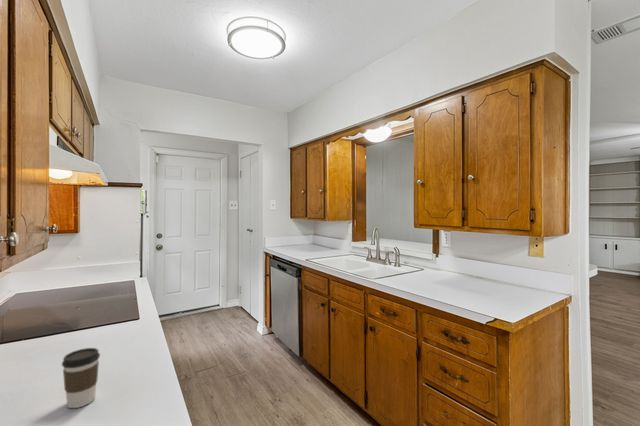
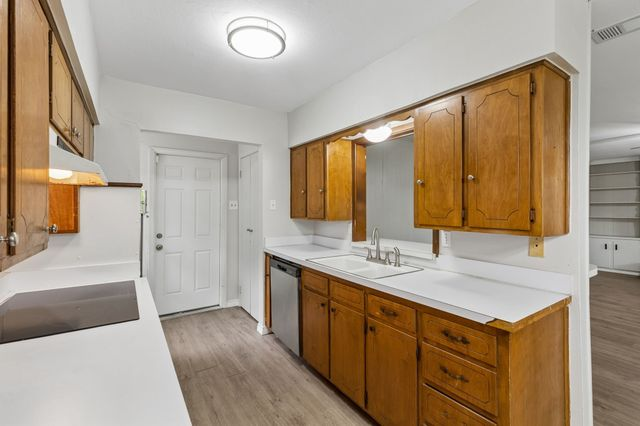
- coffee cup (81, 377)
